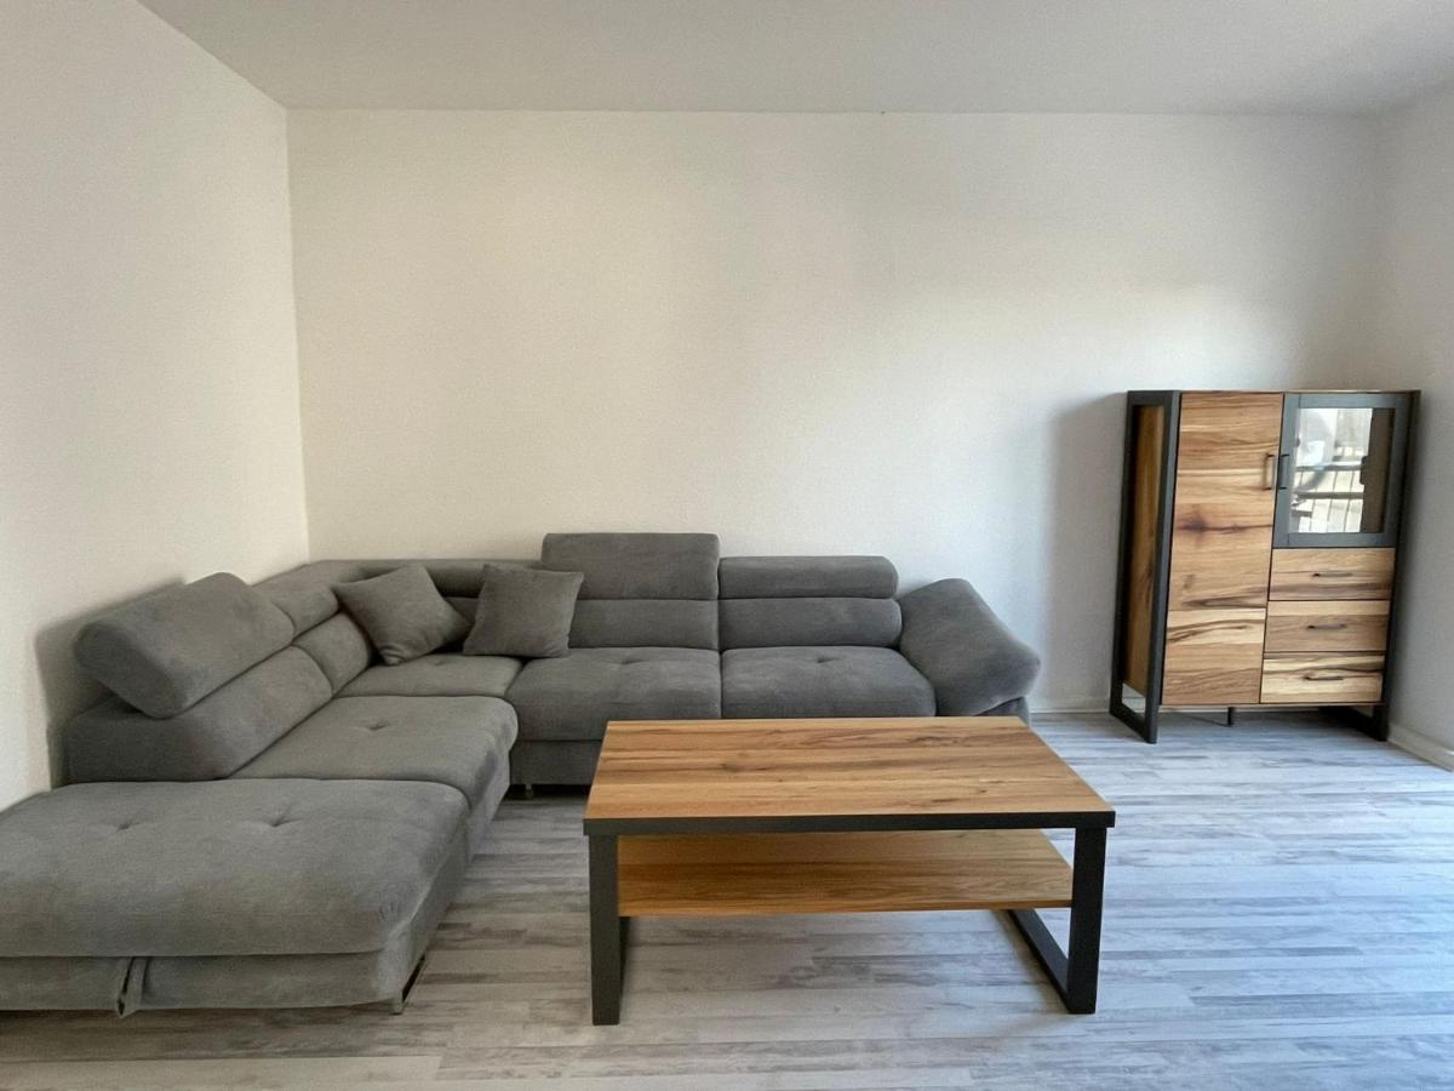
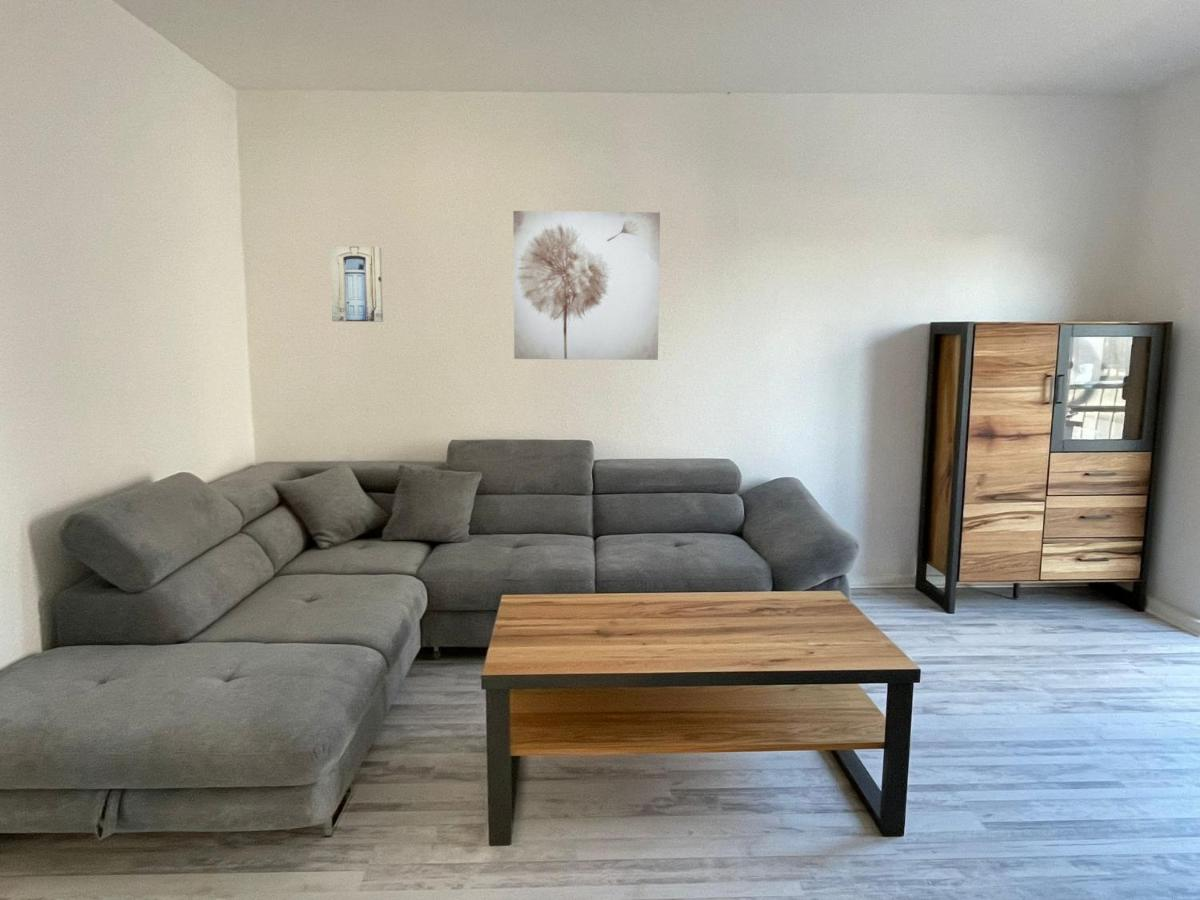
+ wall art (586, 286)
+ wall art (356, 284)
